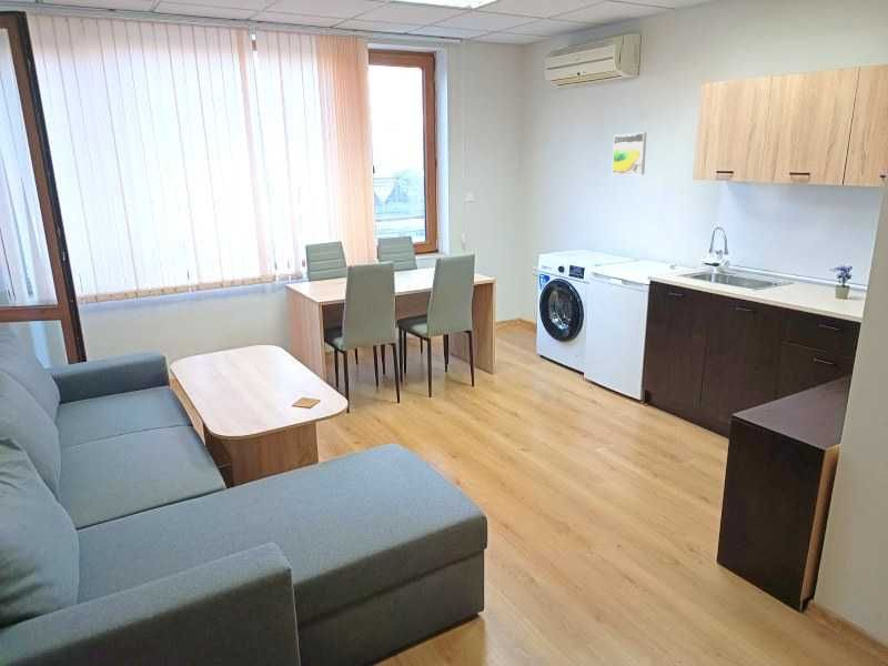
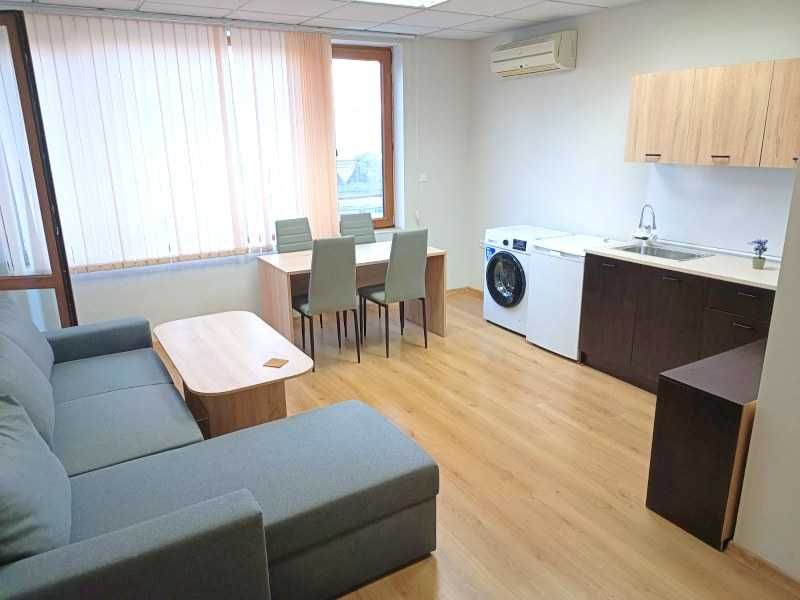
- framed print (628, 154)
